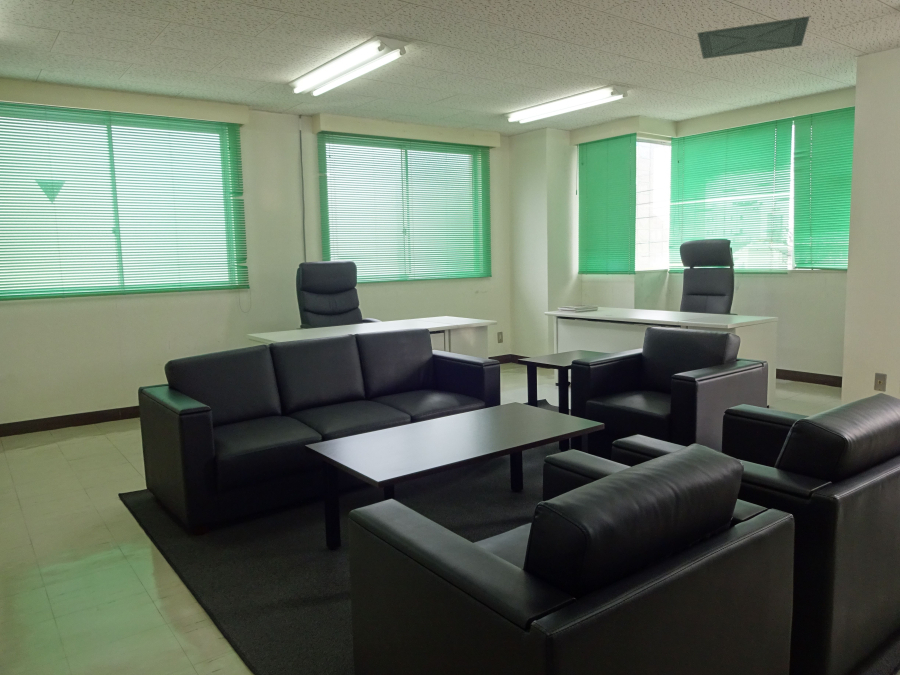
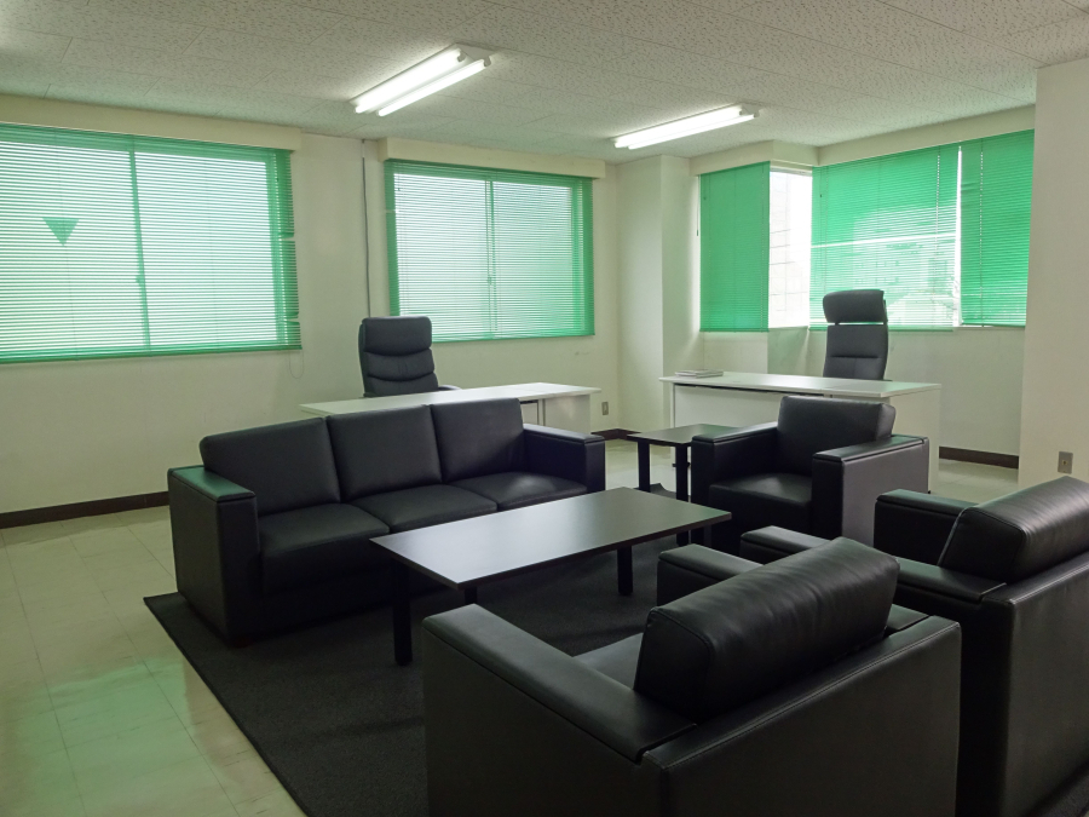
- ceiling vent (751, 39)
